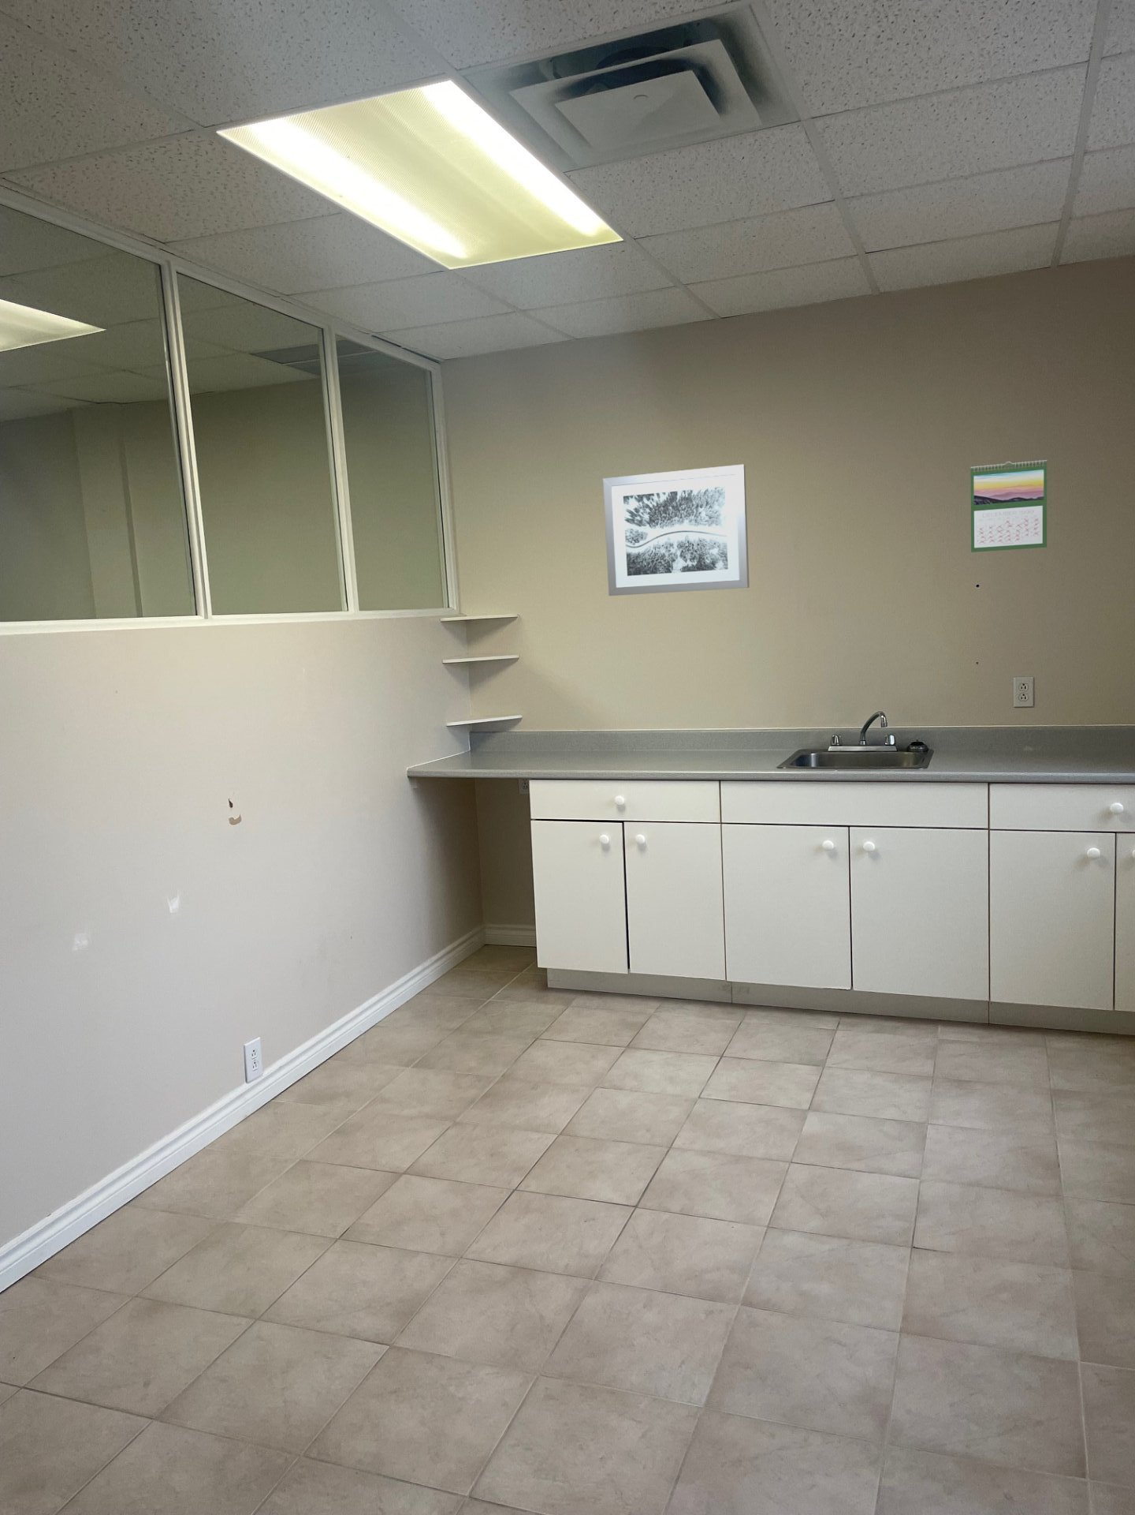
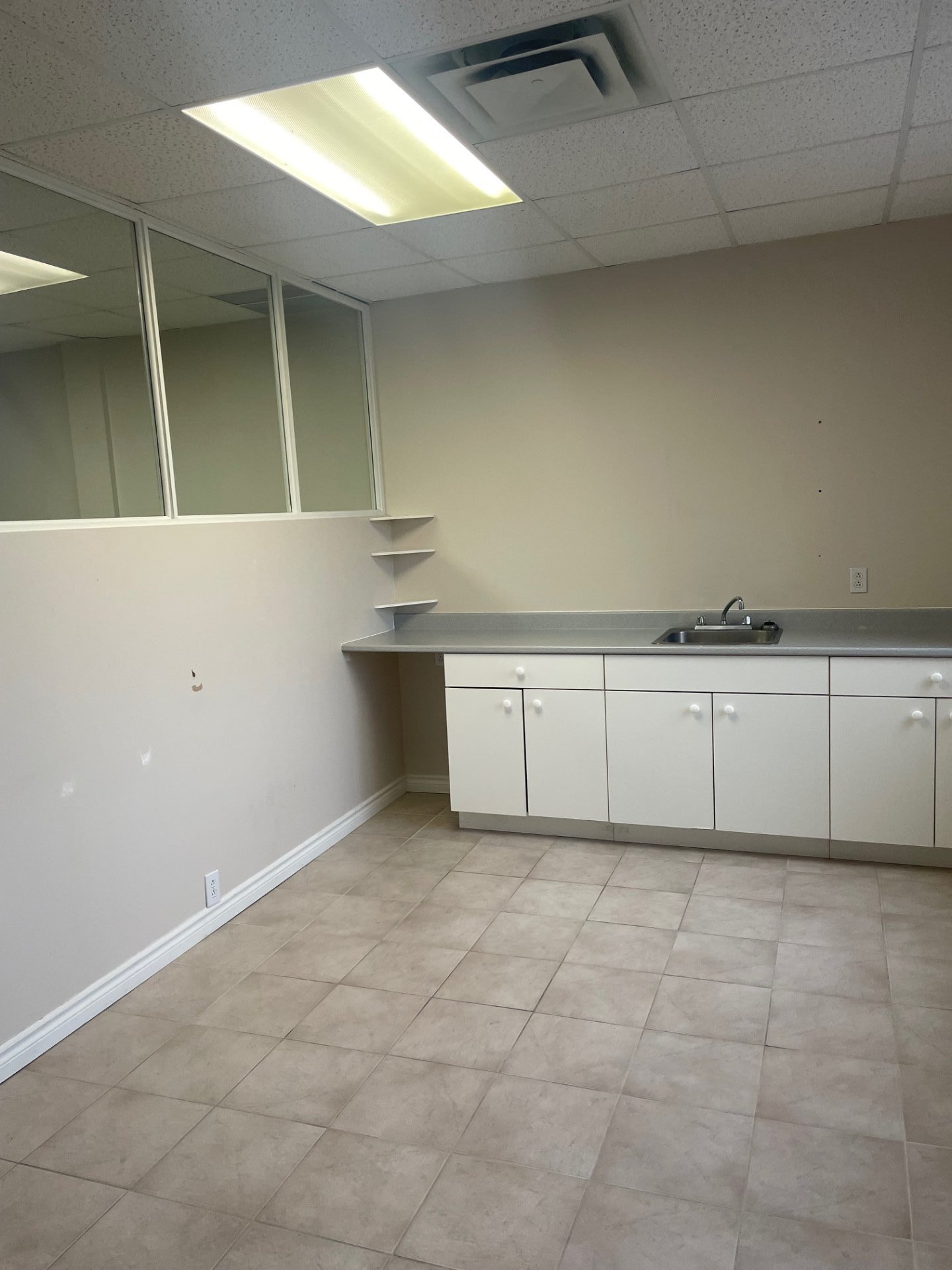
- calendar (1009, 506)
- wall art (675, 532)
